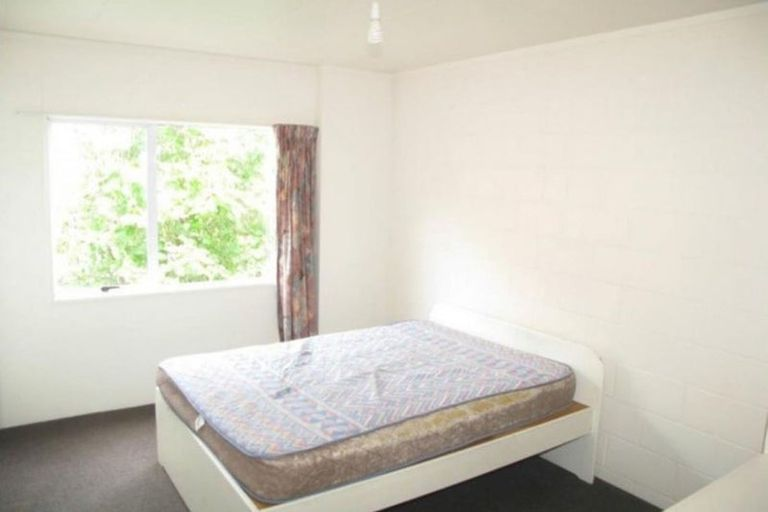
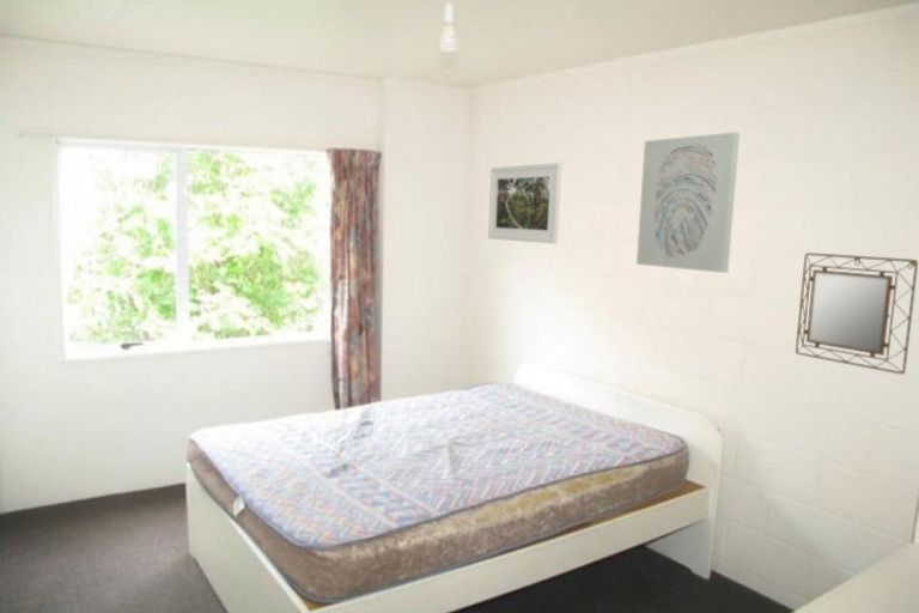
+ wall art (683, 202)
+ home mirror (850, 310)
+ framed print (522, 204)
